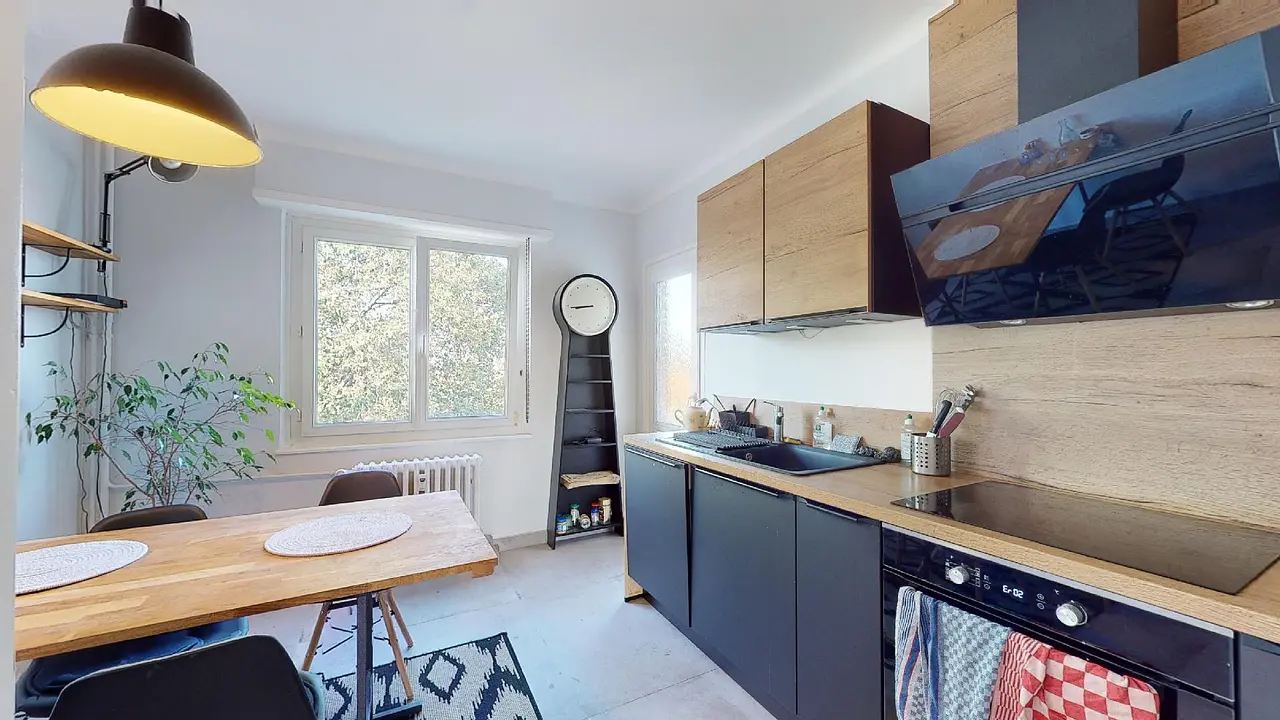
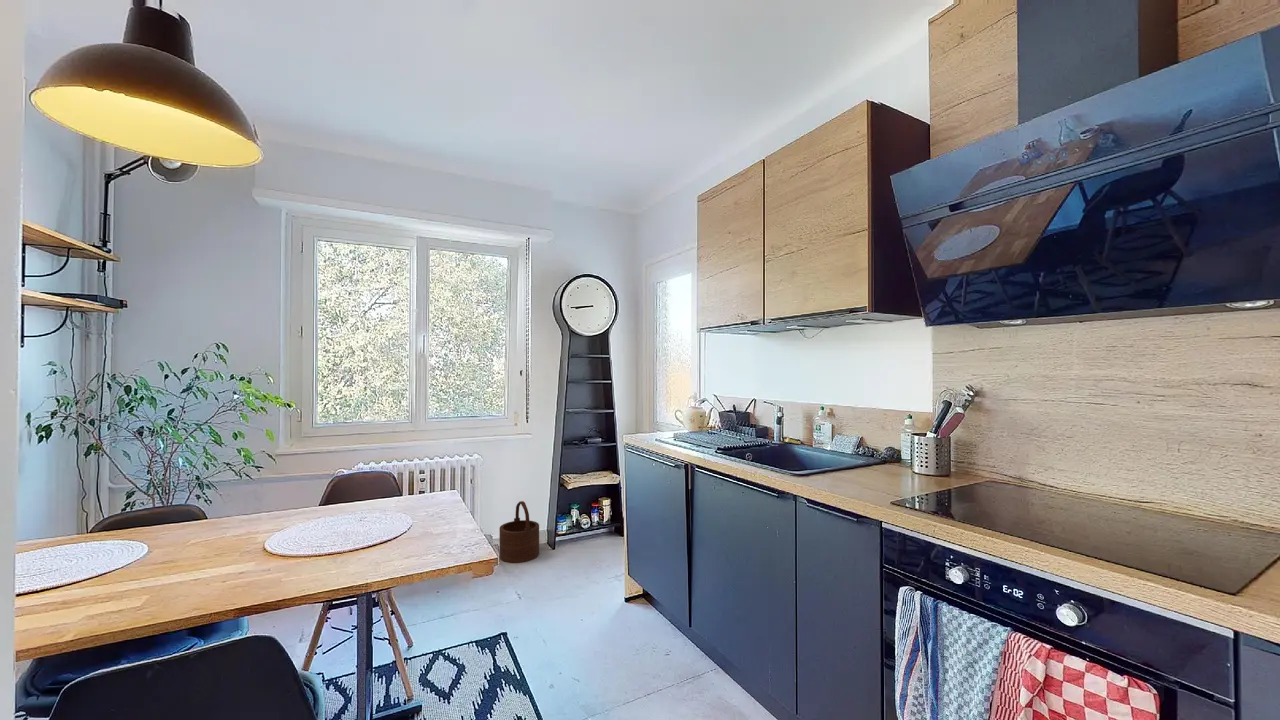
+ wooden bucket (519, 528)
